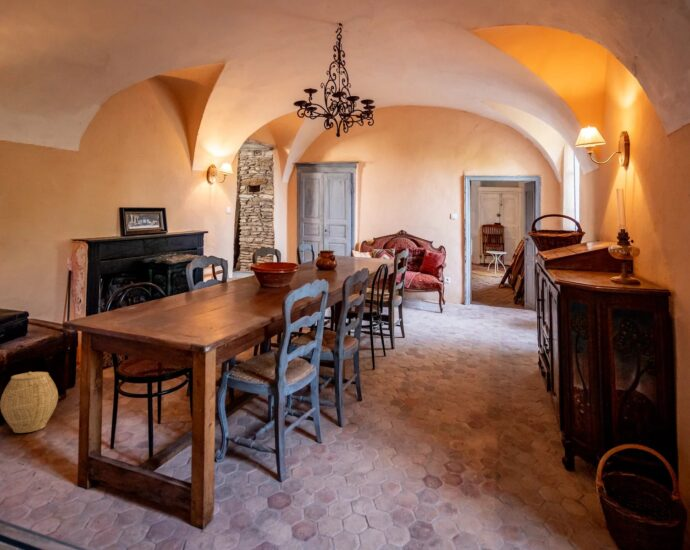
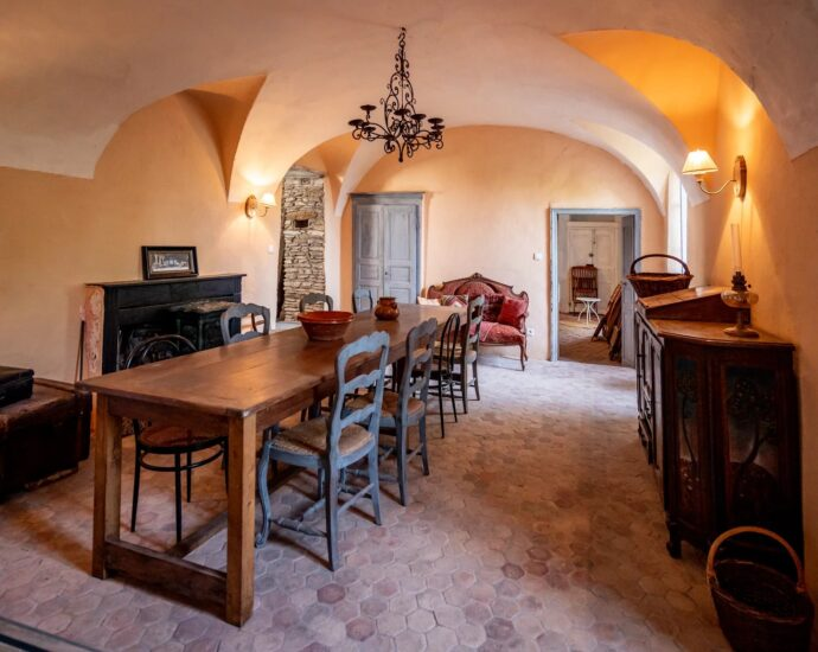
- woven basket (30, 399)
